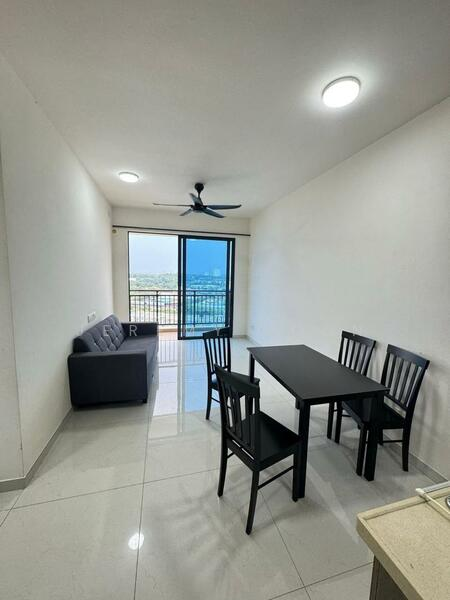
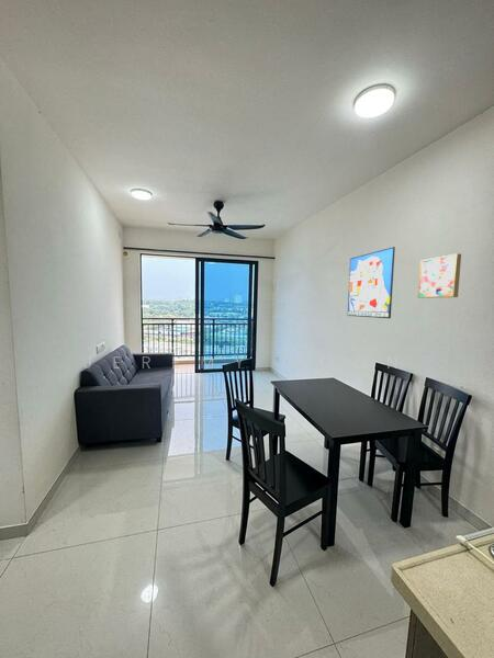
+ wall art (437, 277)
+ wall art (368, 285)
